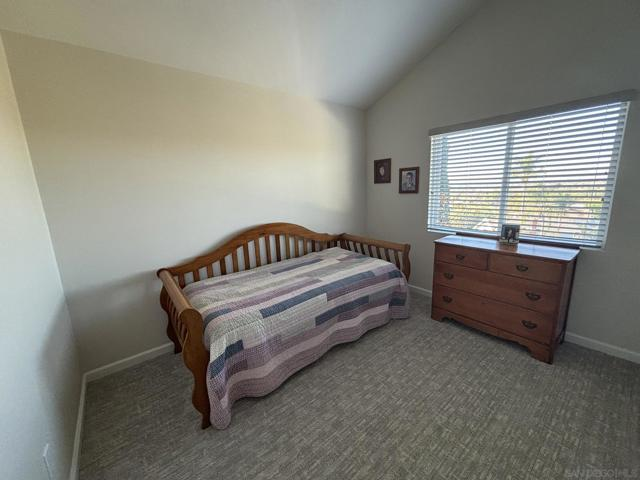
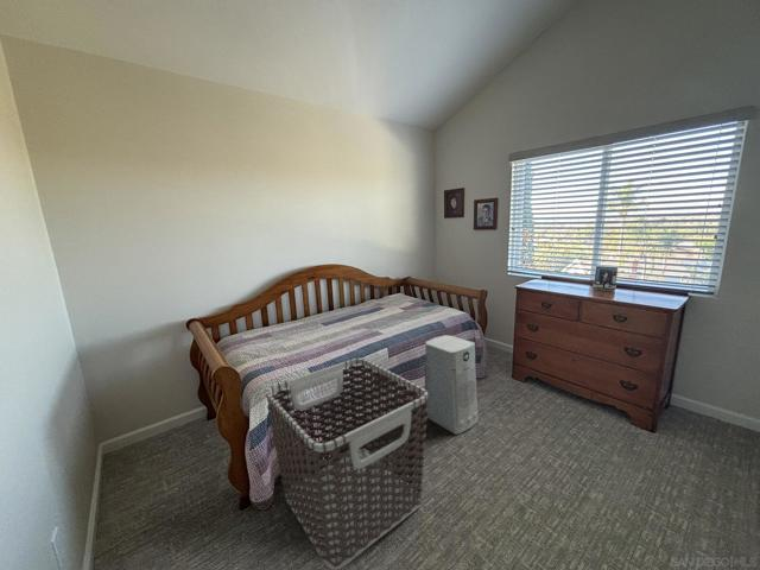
+ air purifier (450, 381)
+ clothes hamper (348, 445)
